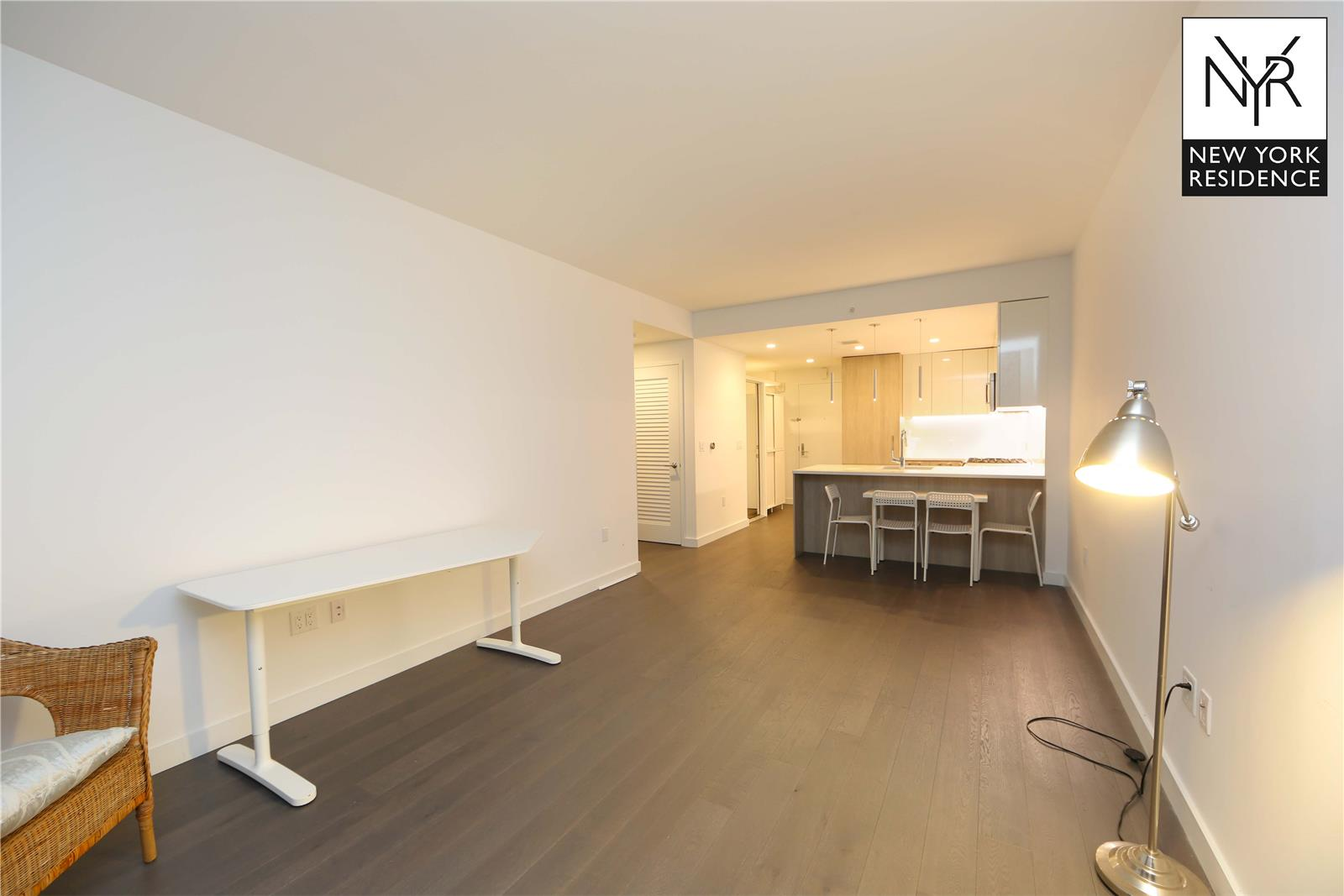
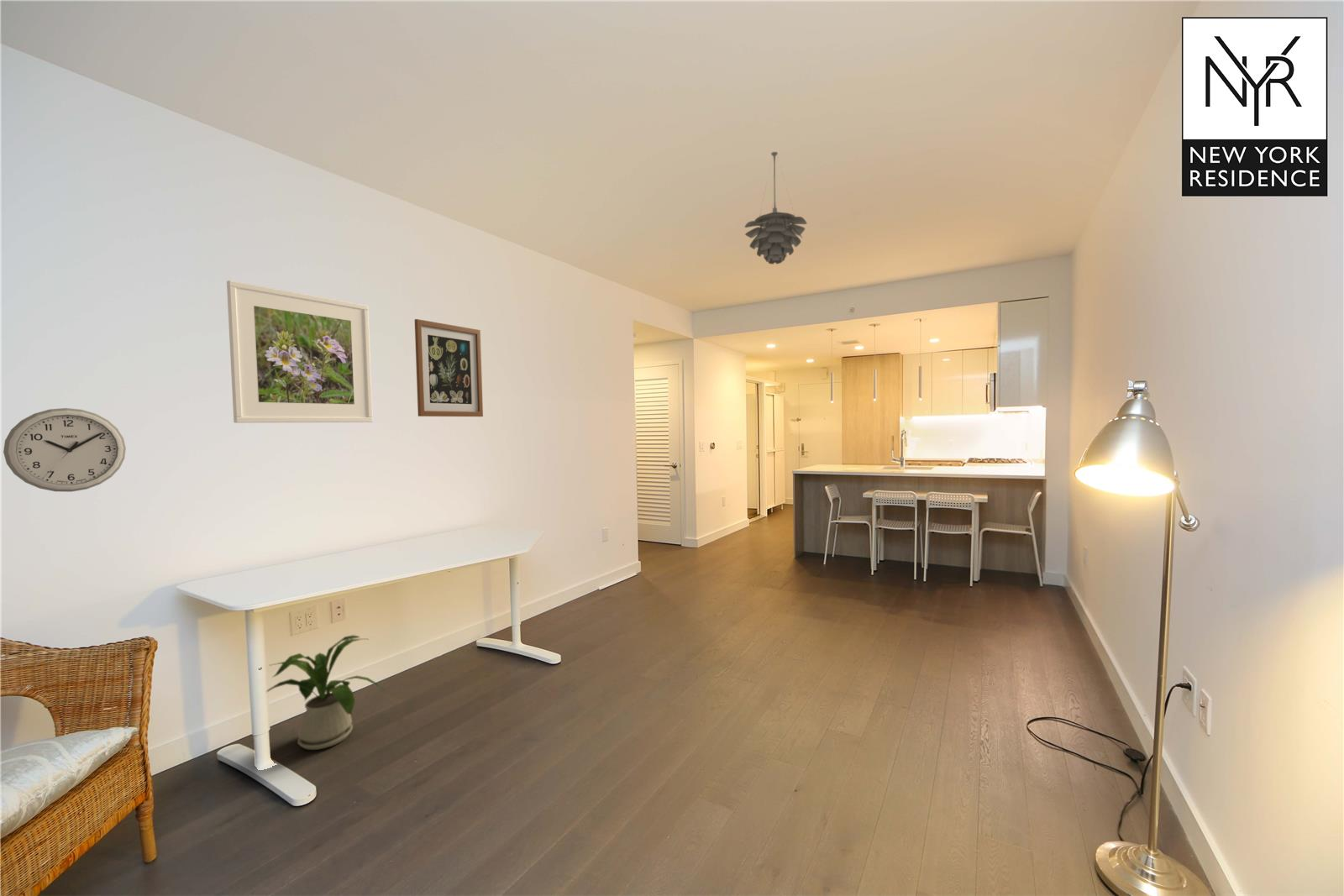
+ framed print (307, 359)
+ pendant light (775, 207)
+ wall art (450, 370)
+ wall clock (69, 449)
+ house plant (321, 684)
